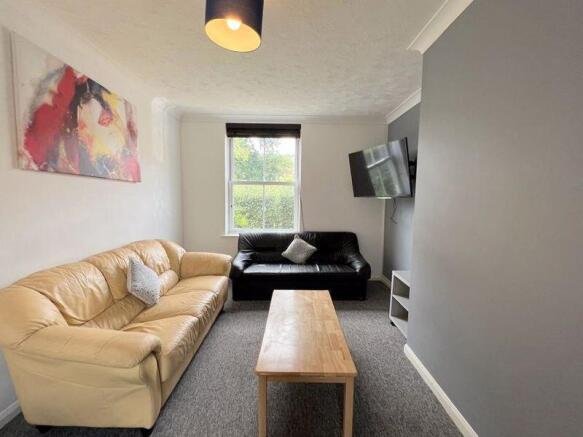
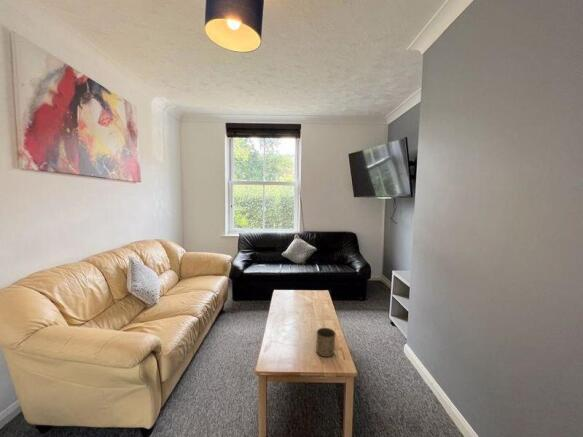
+ cup (325, 342)
